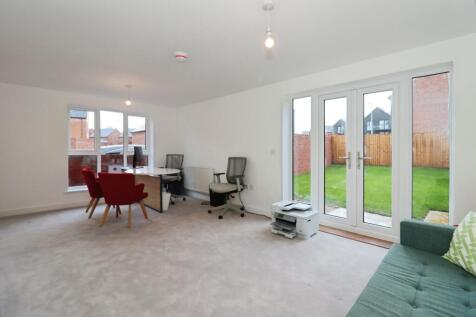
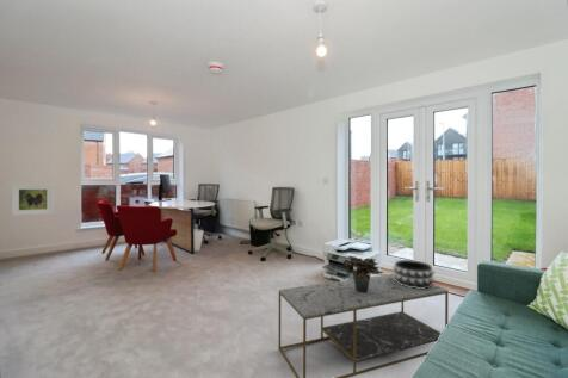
+ potted plant (362, 273)
+ decorative bowl (413, 273)
+ coffee table (363, 320)
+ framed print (32, 199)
